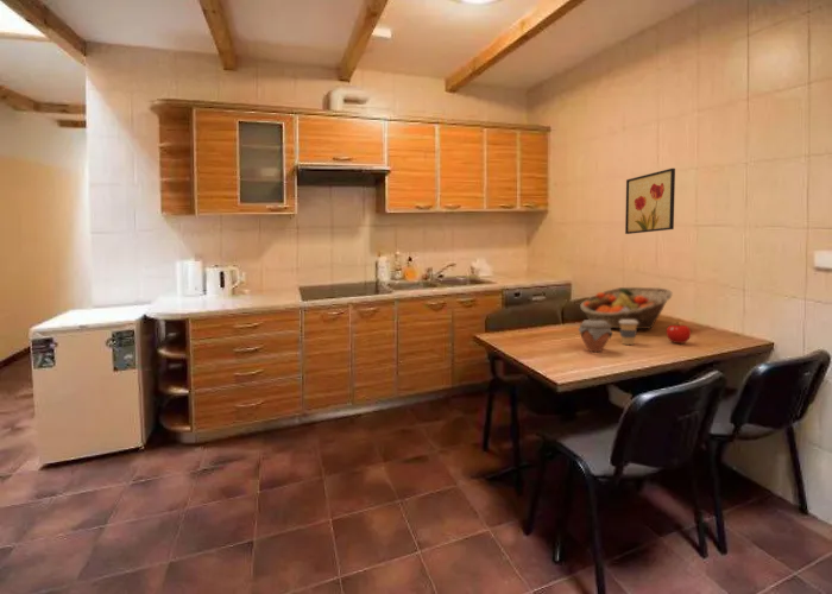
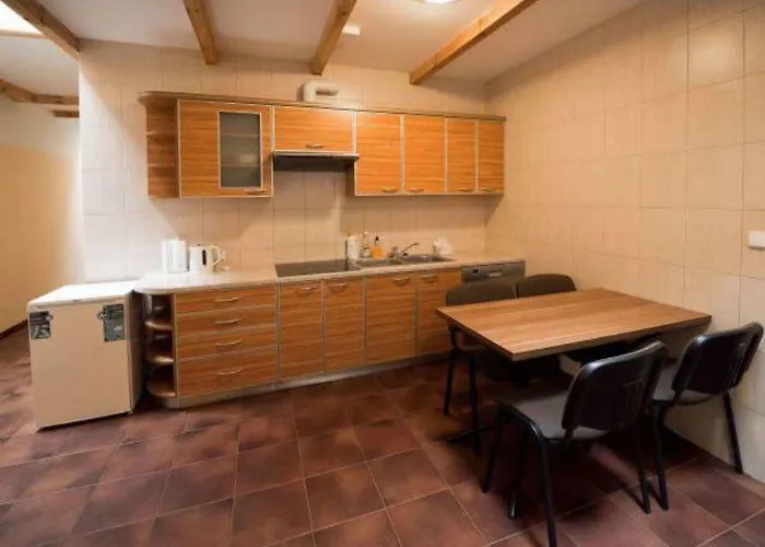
- wall art (649, 203)
- fruit basket (623, 307)
- jar (594, 335)
- coffee cup (628, 331)
- fruit (677, 331)
